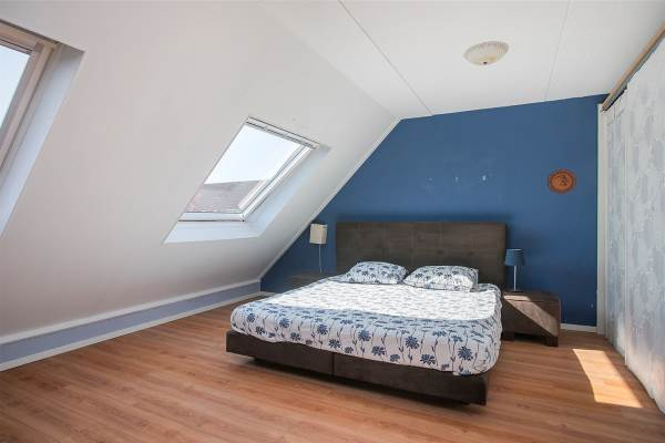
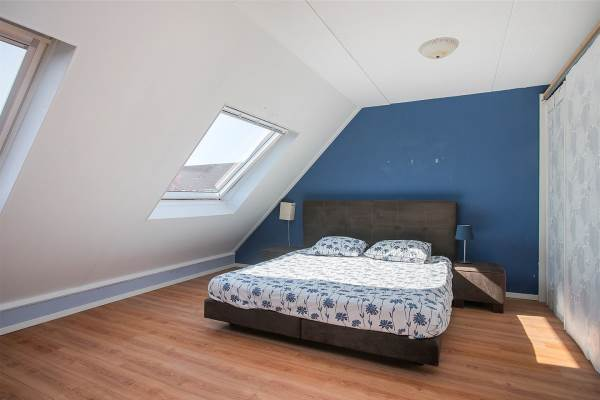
- decorative plate (561, 181)
